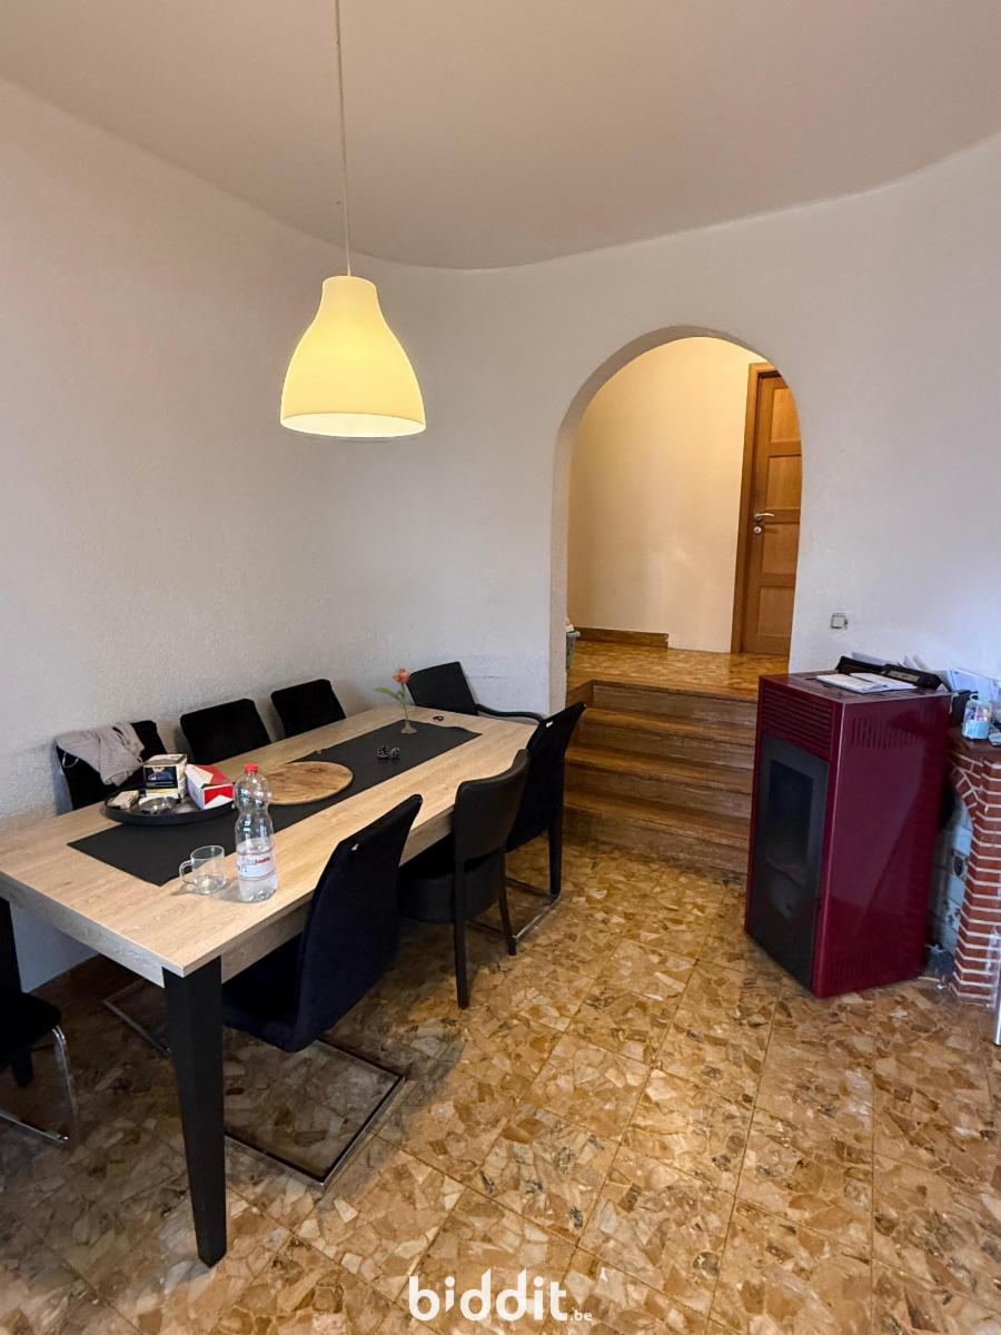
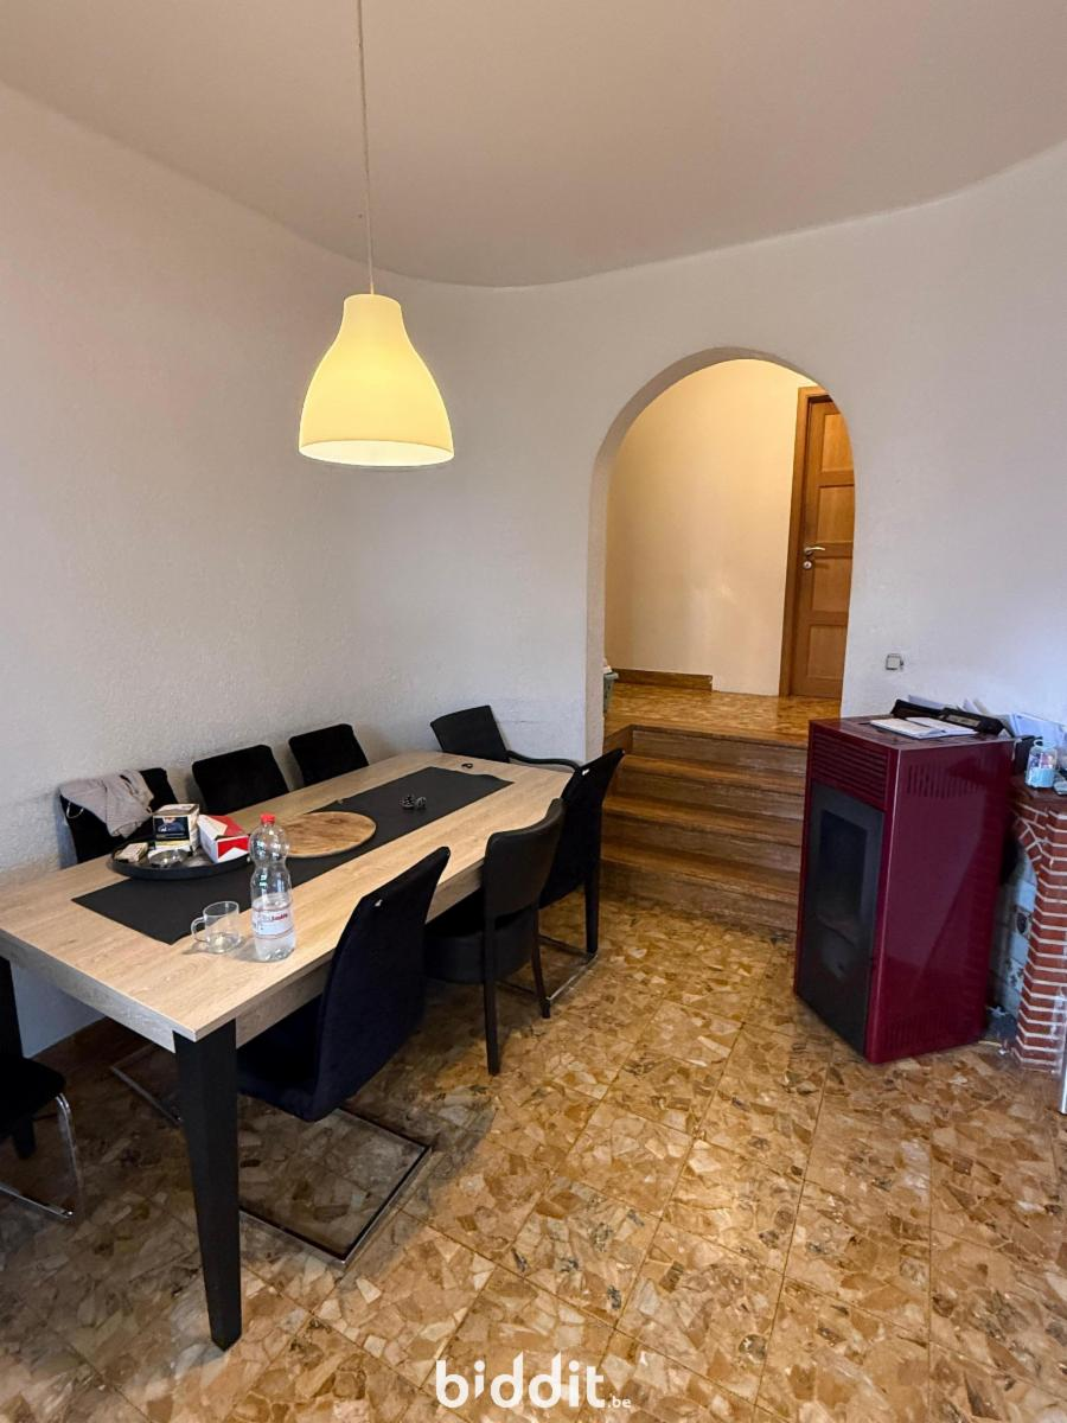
- flower (403, 702)
